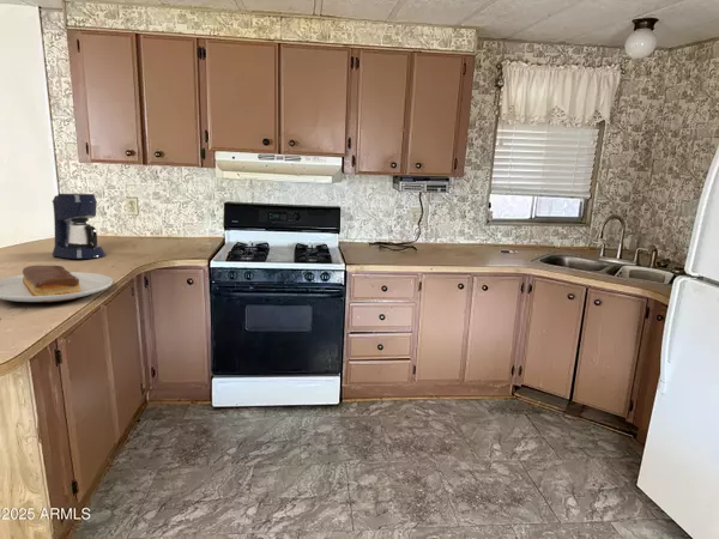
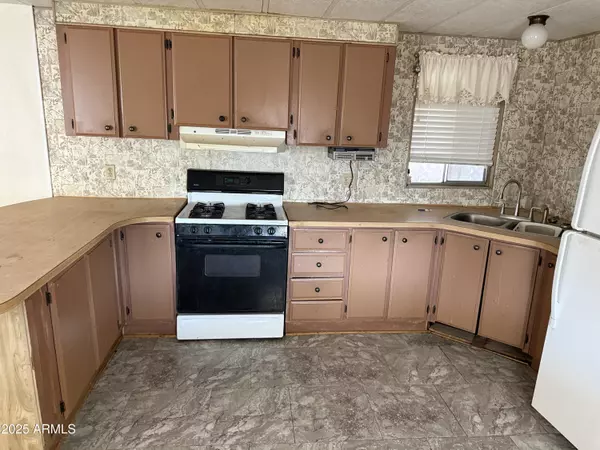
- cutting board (49, 280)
- coffee maker (78, 224)
